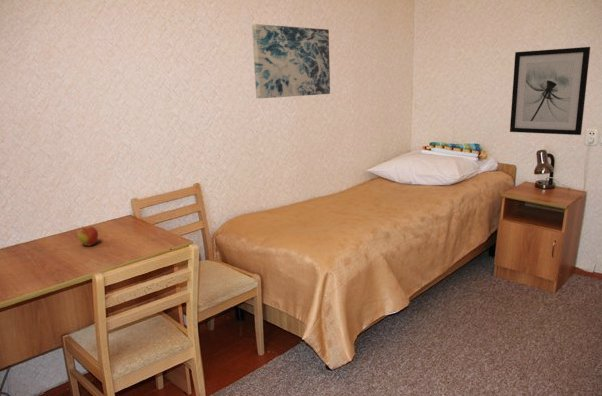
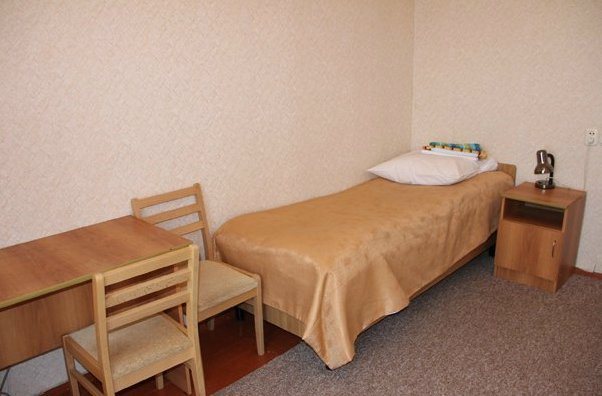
- wall art (547, 92)
- apple (87, 235)
- wall art (294, 62)
